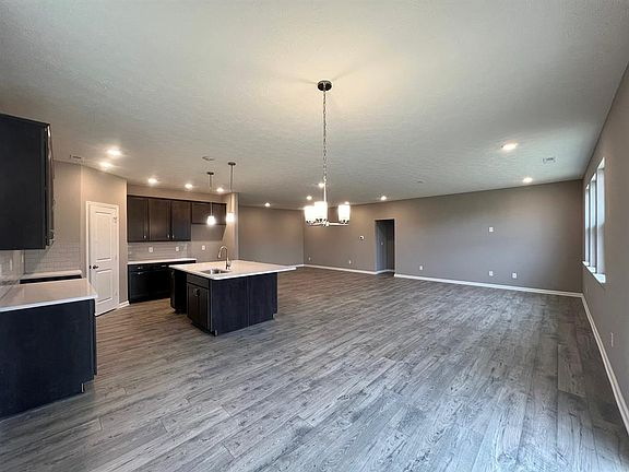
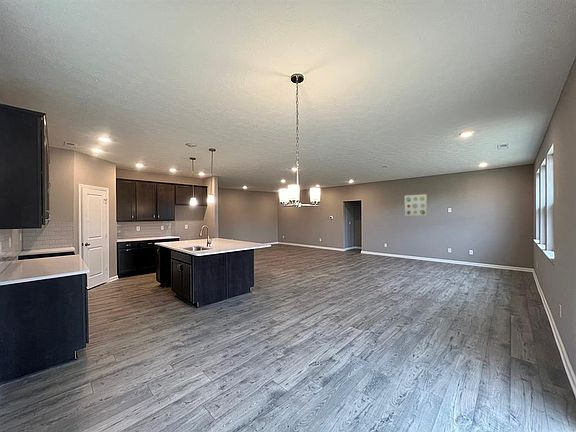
+ wall art (415, 205)
